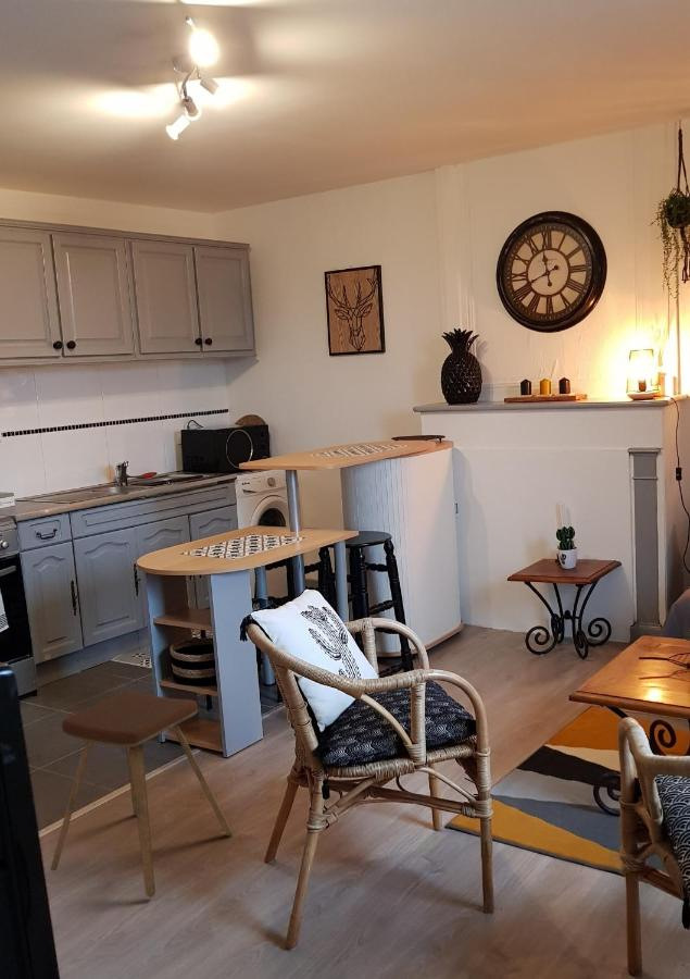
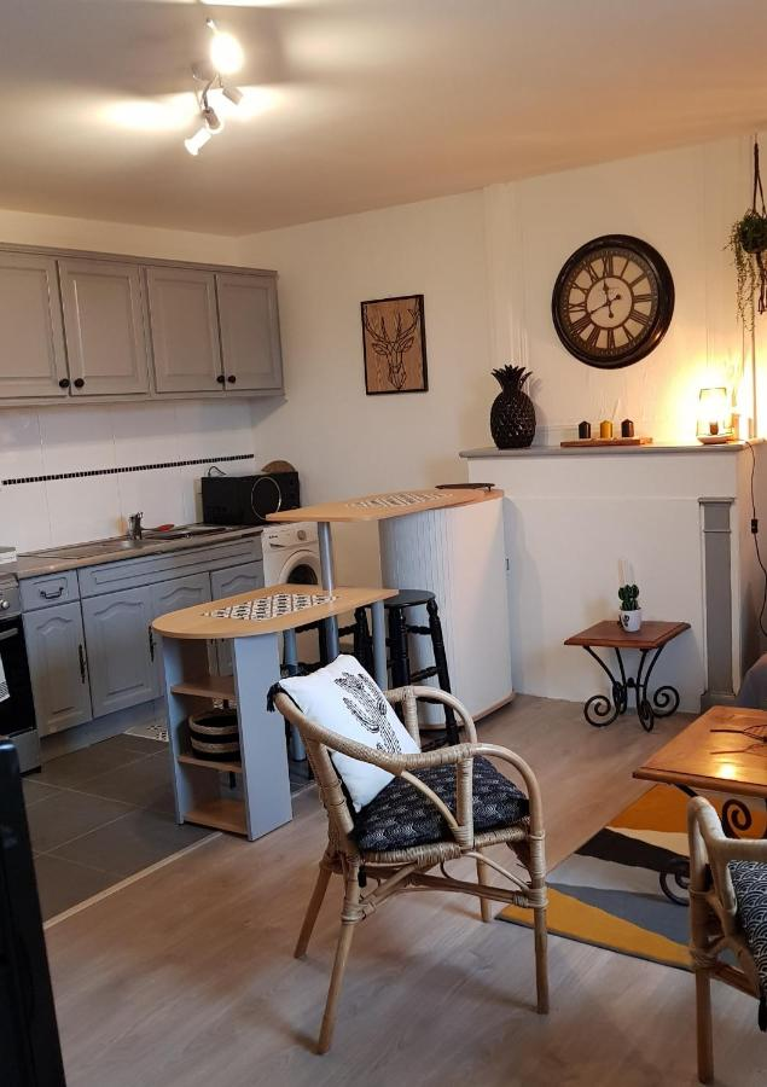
- music stool (137, 781)
